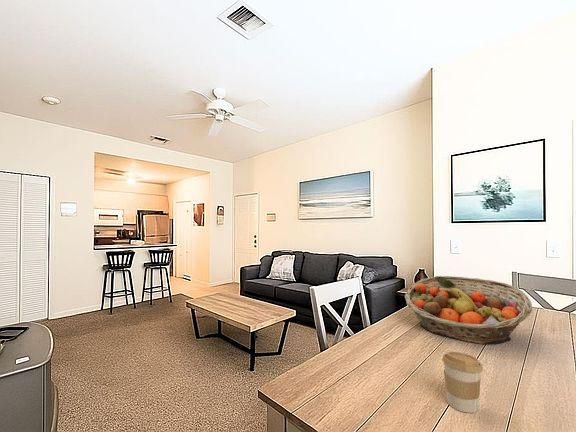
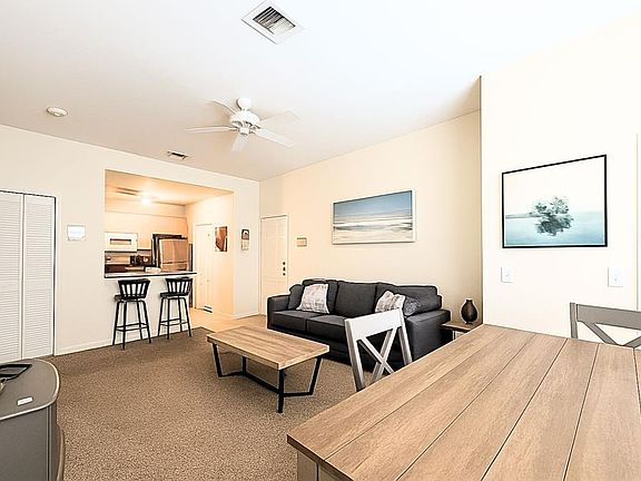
- fruit basket (462, 306)
- coffee cup (462, 379)
